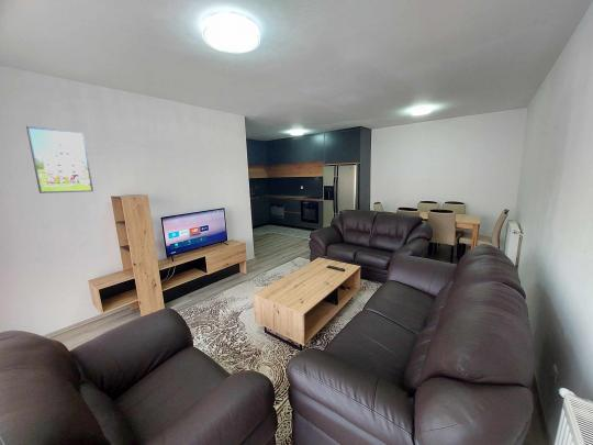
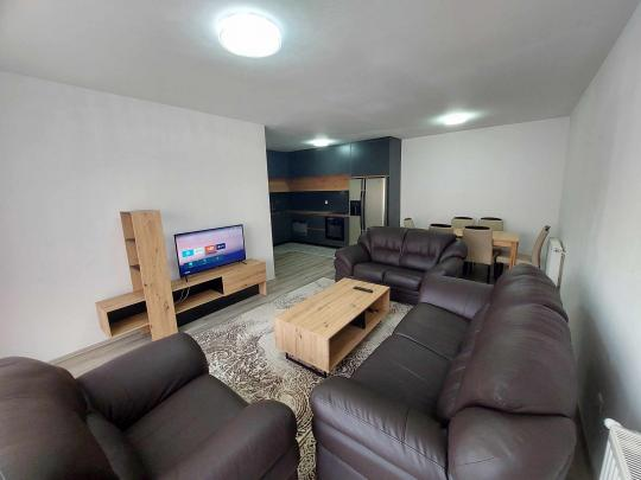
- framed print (63, 162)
